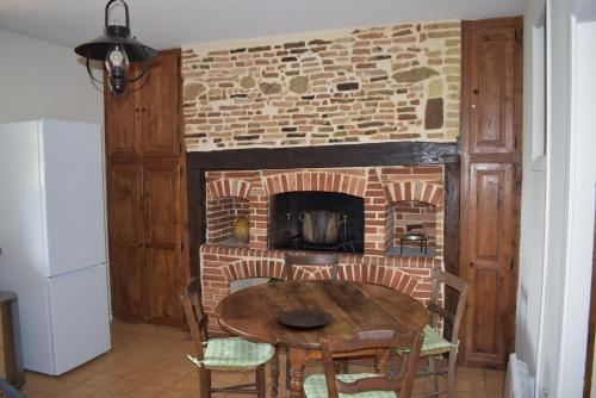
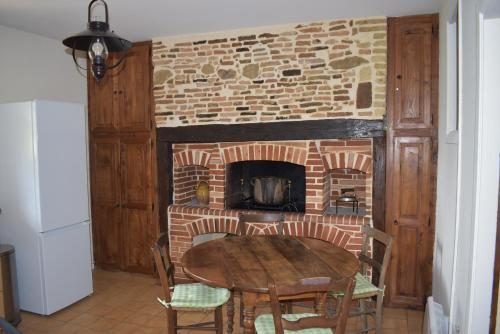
- plate (305, 319)
